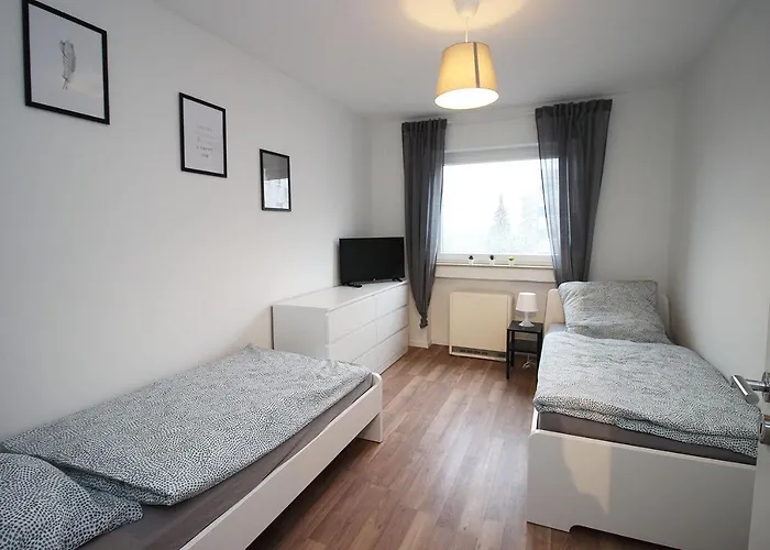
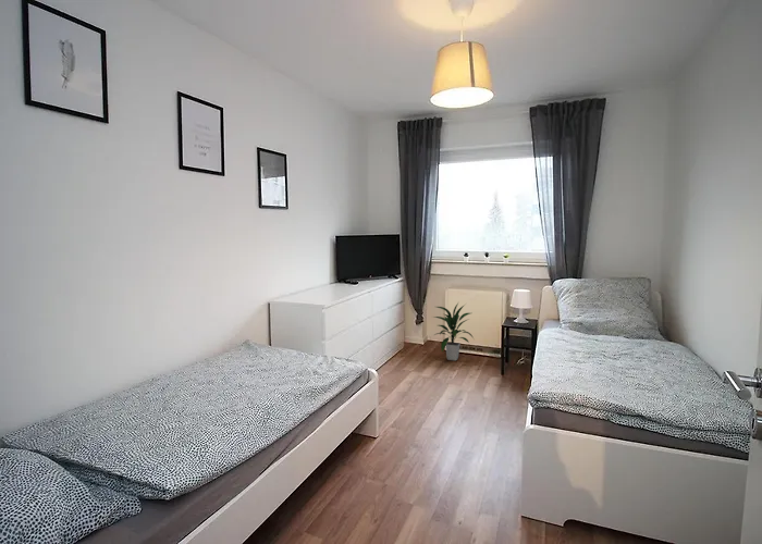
+ indoor plant (451, 330)
